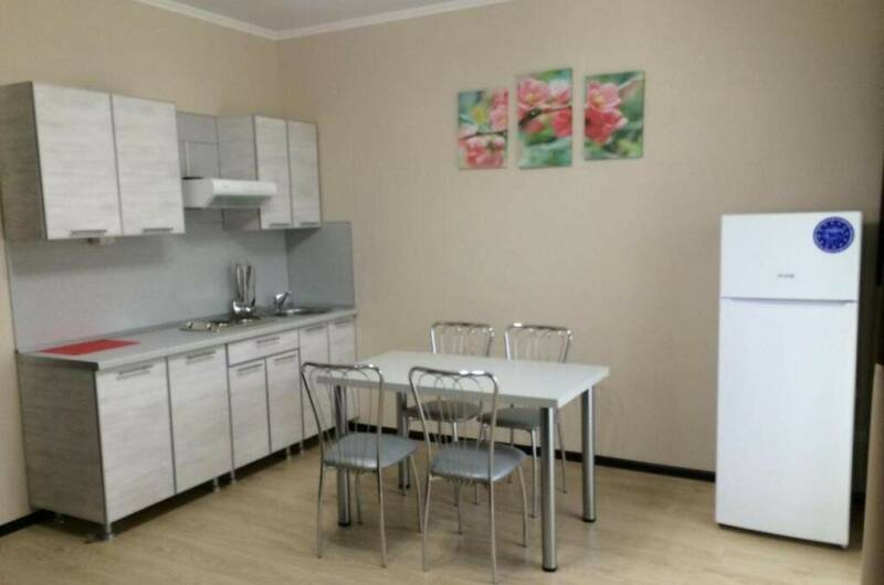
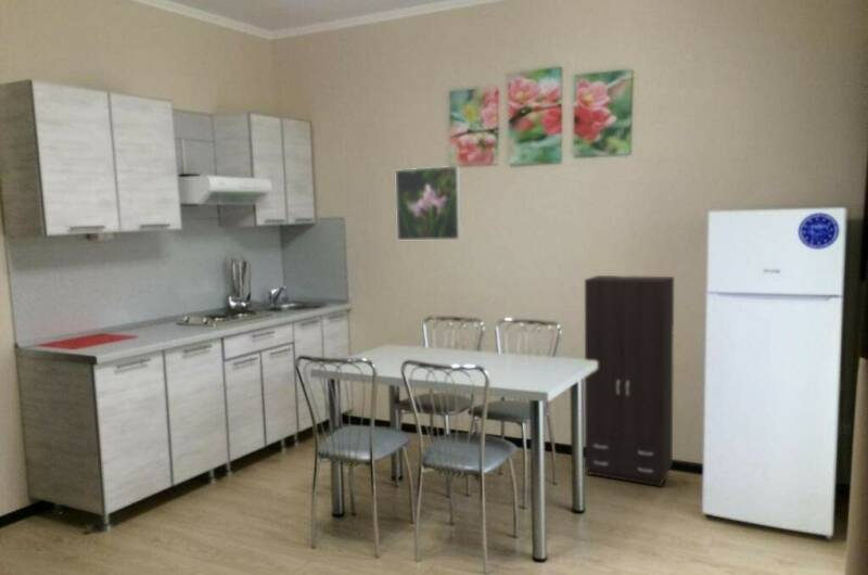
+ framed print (427, 204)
+ cabinet (628, 376)
